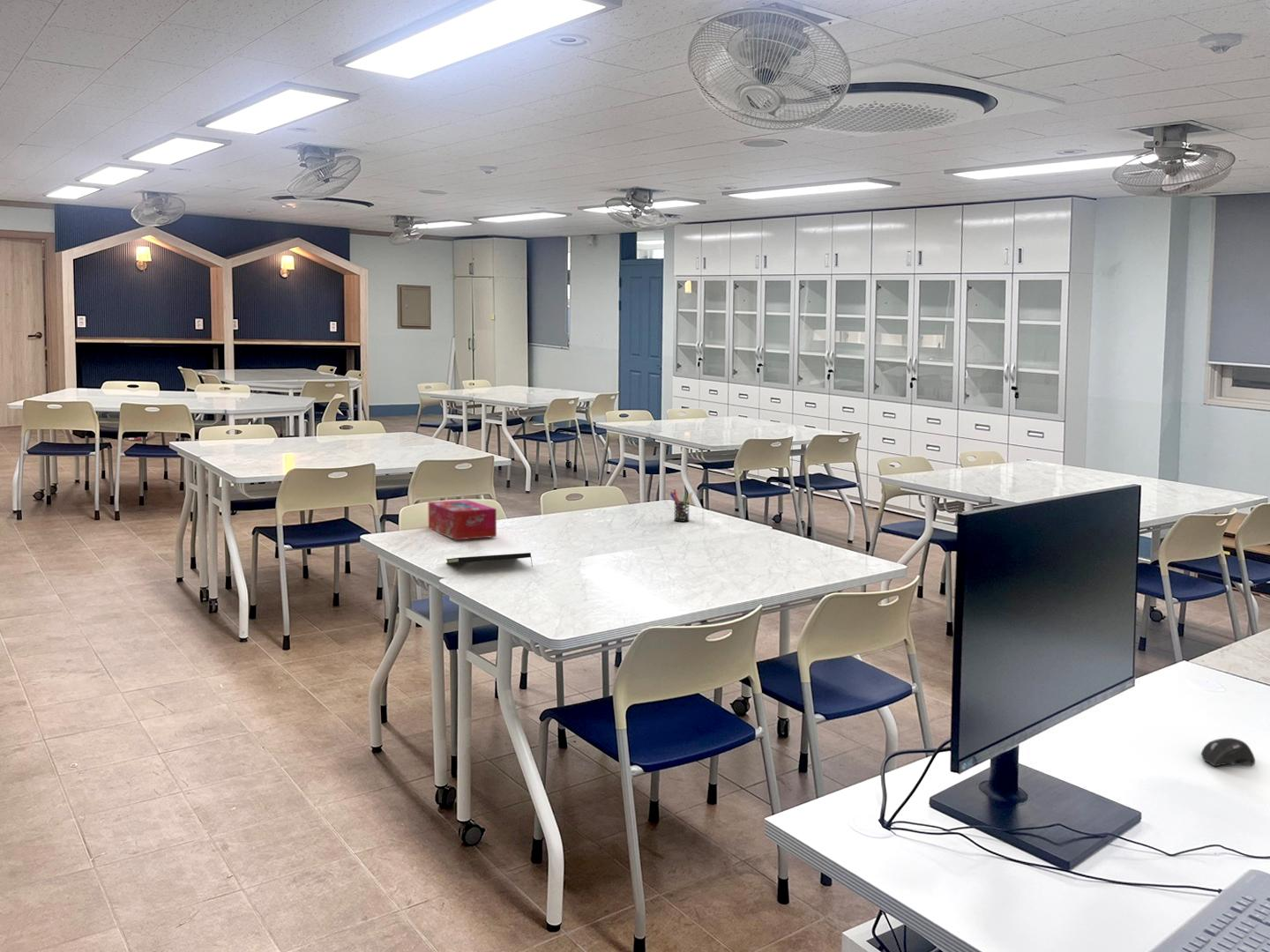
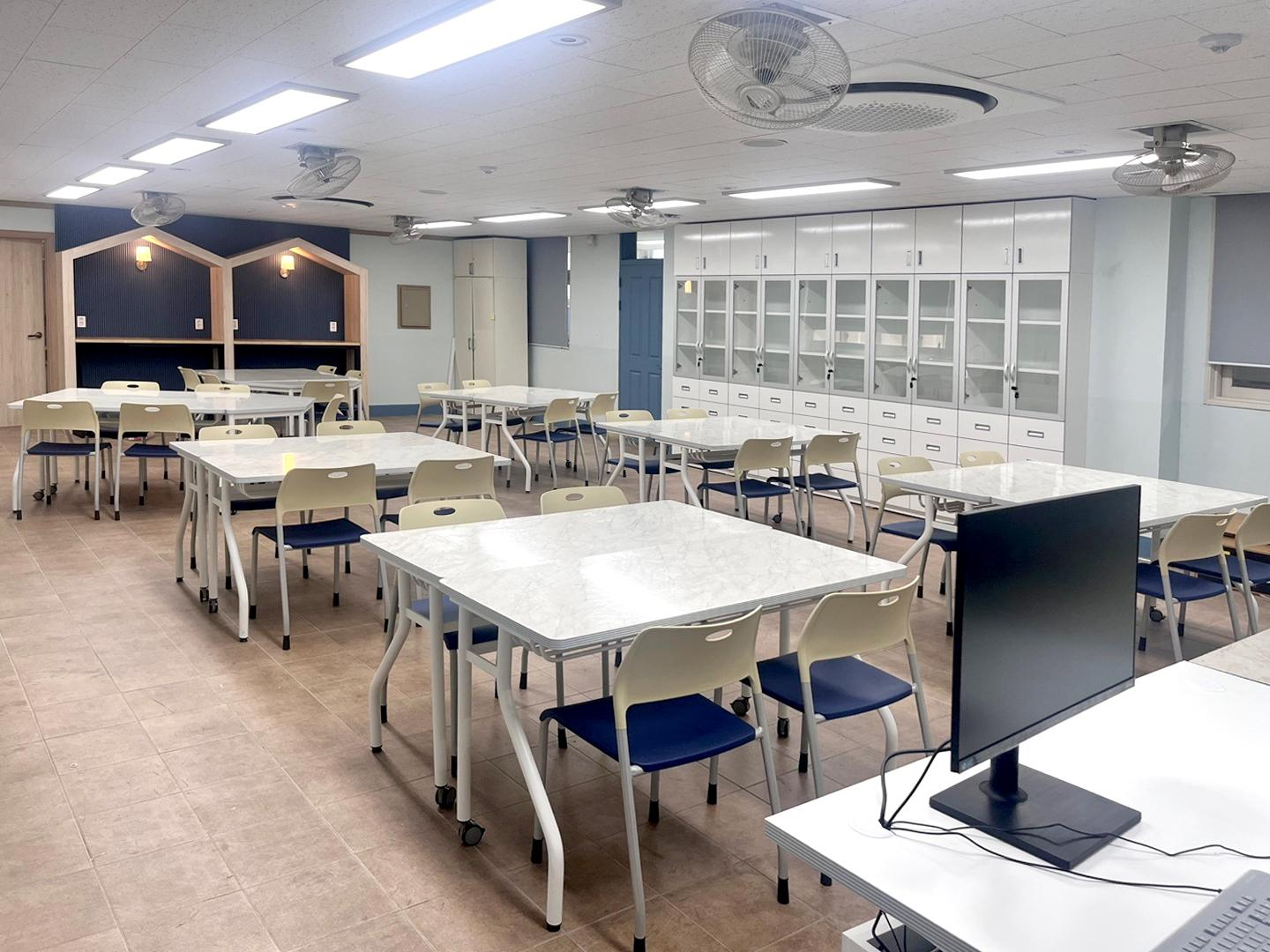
- tissue box (461, 518)
- computer mouse (1230, 750)
- pen holder (681, 504)
- notepad (488, 558)
